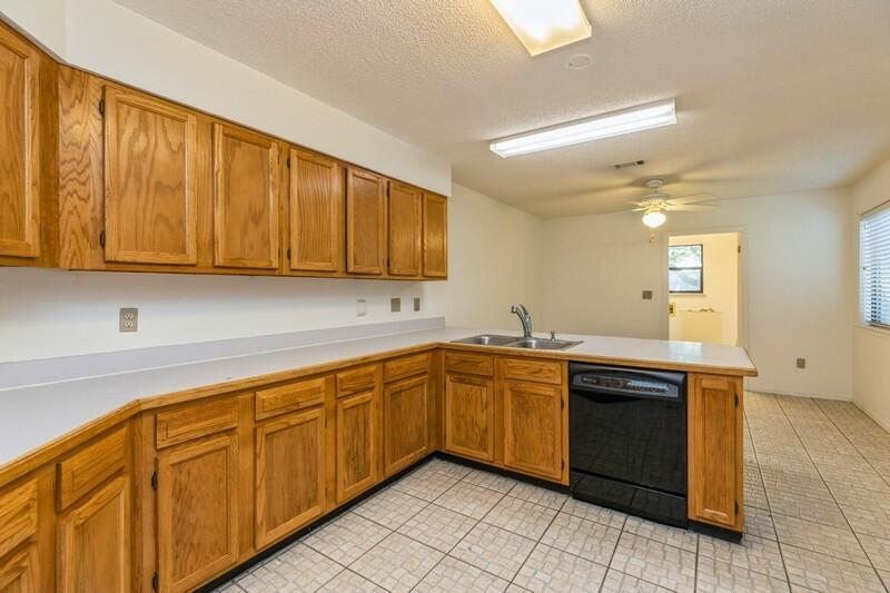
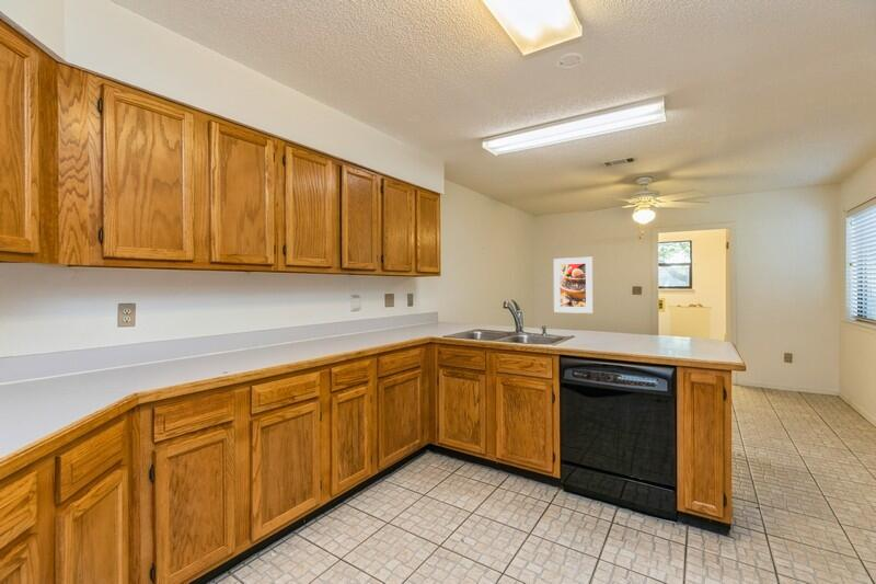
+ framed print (573, 285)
